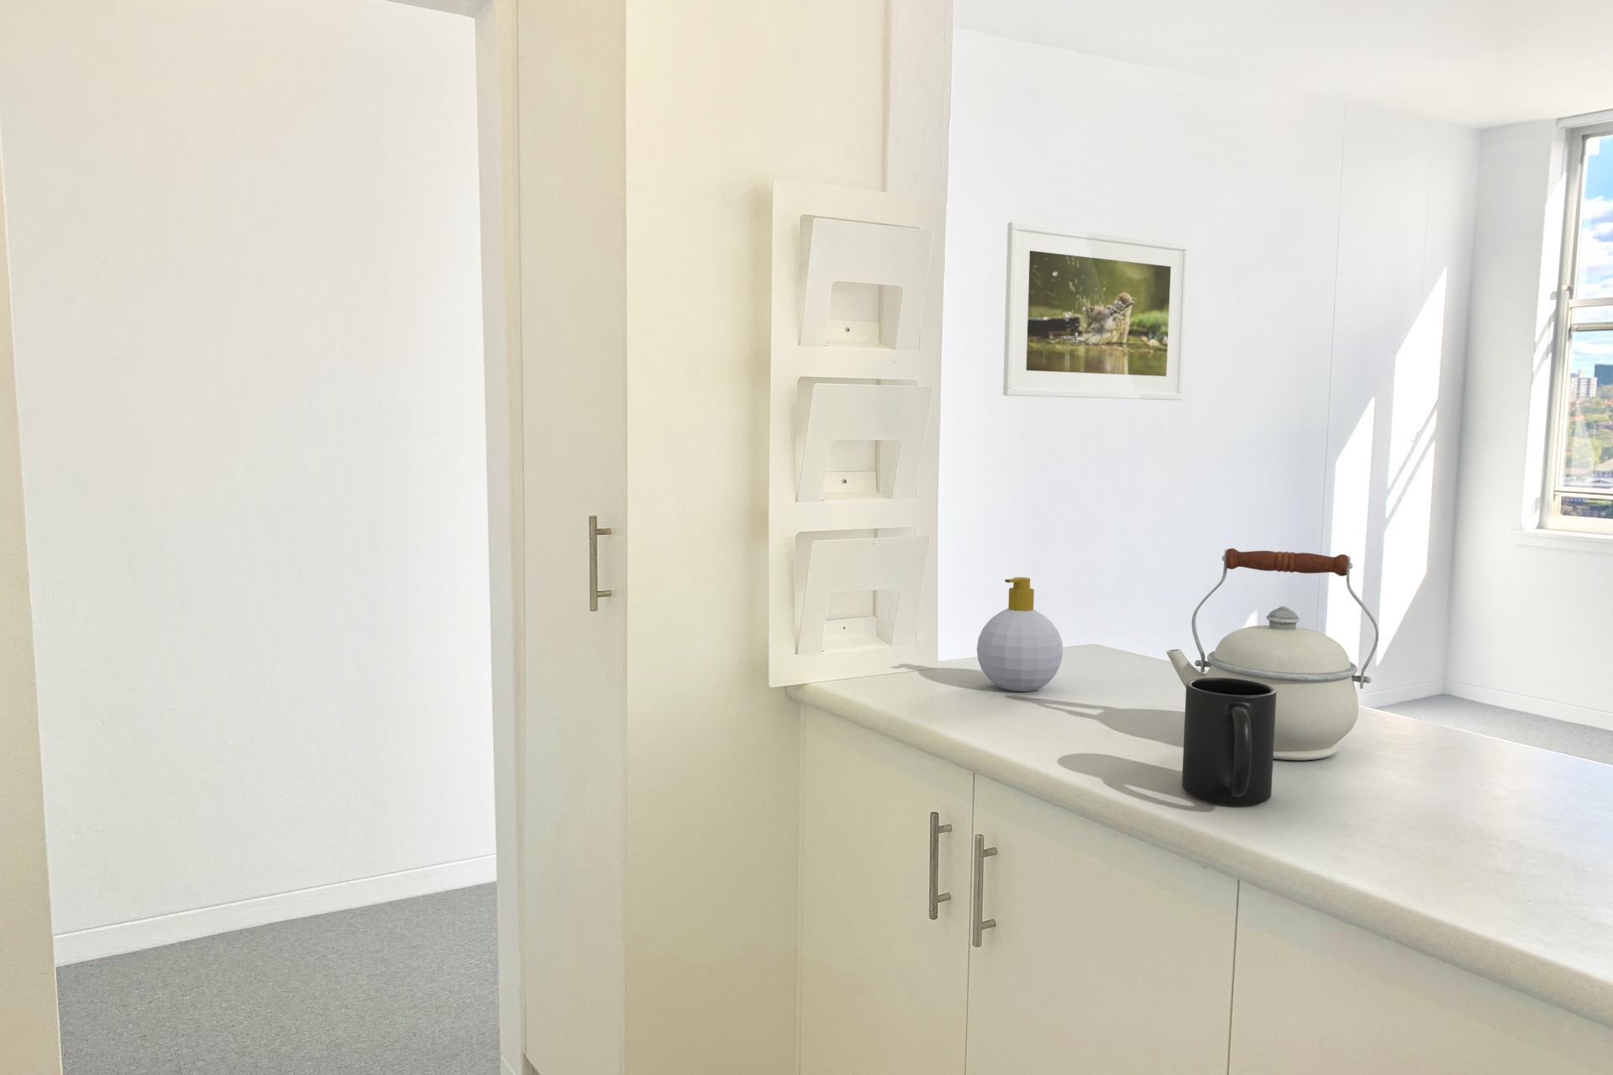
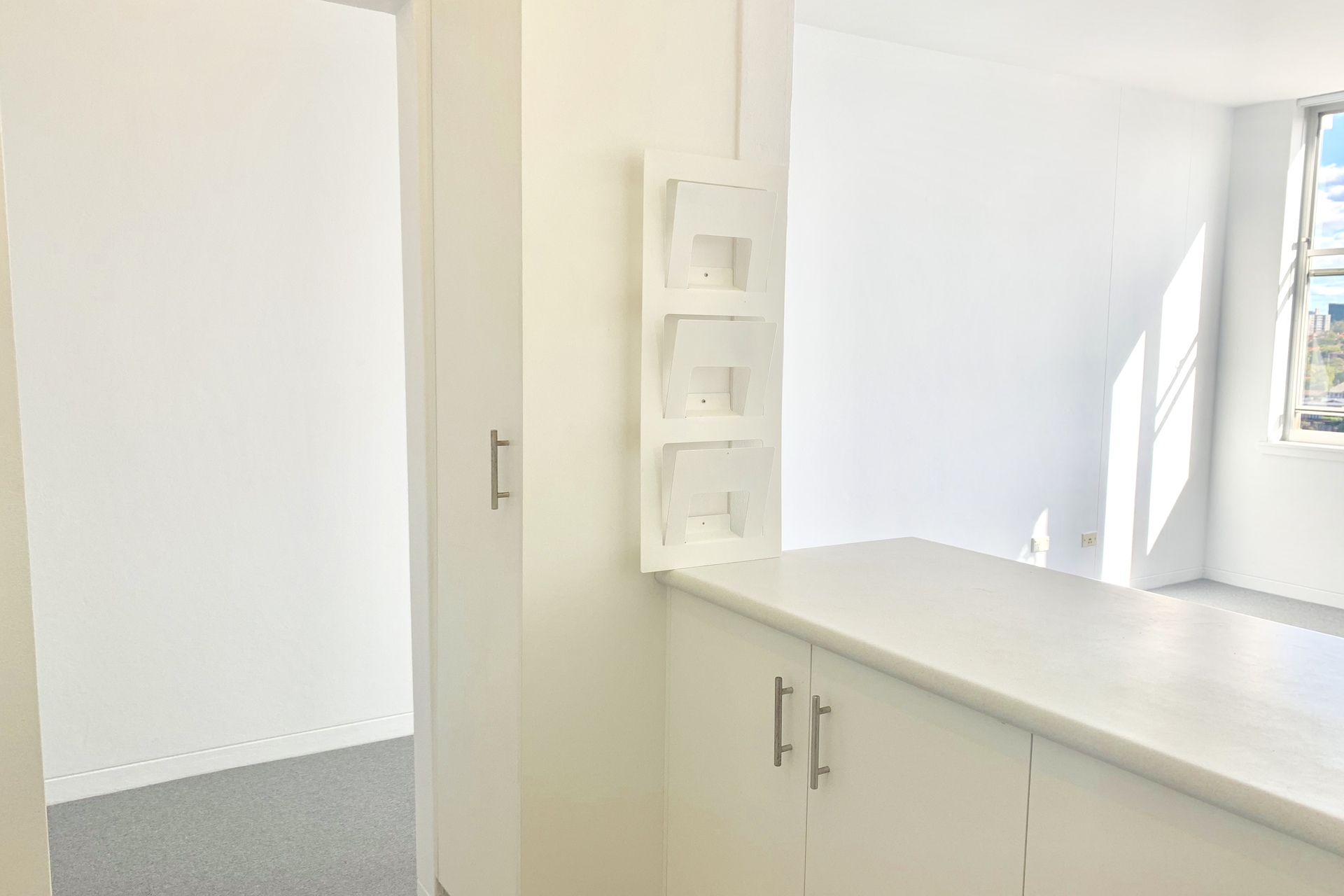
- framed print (1099, 316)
- mug (1231, 744)
- soap bottle (1020, 632)
- kettle (1267, 648)
